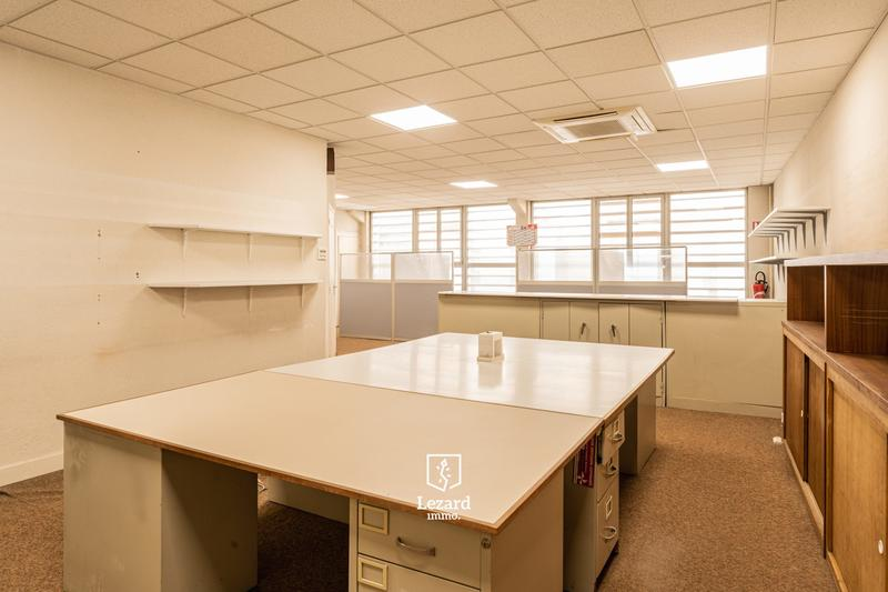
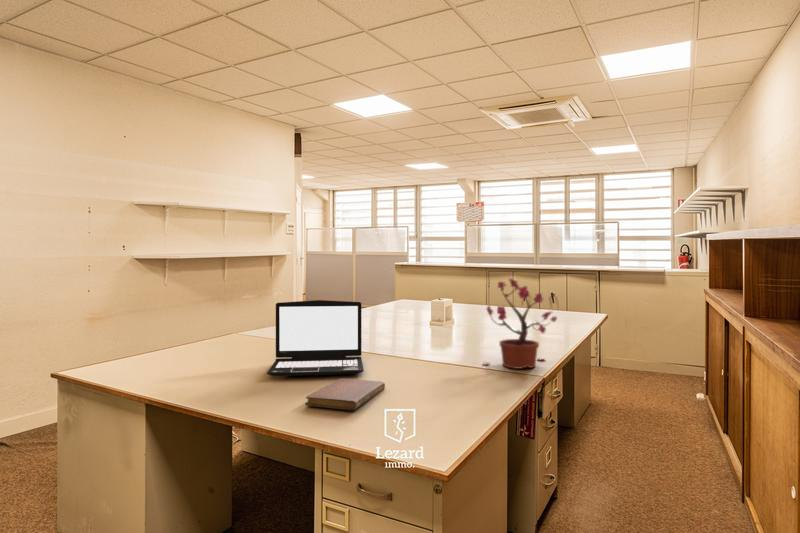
+ notebook (347, 392)
+ potted plant (520, 321)
+ laptop (317, 336)
